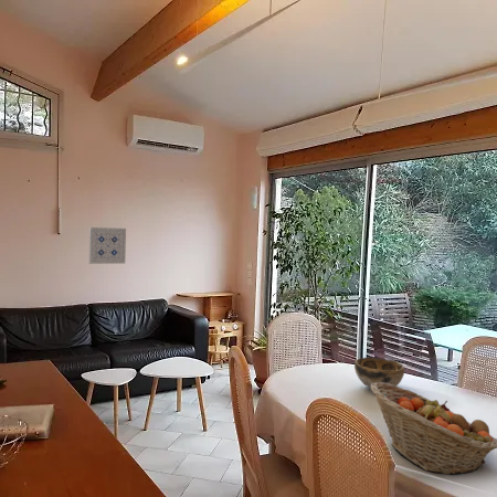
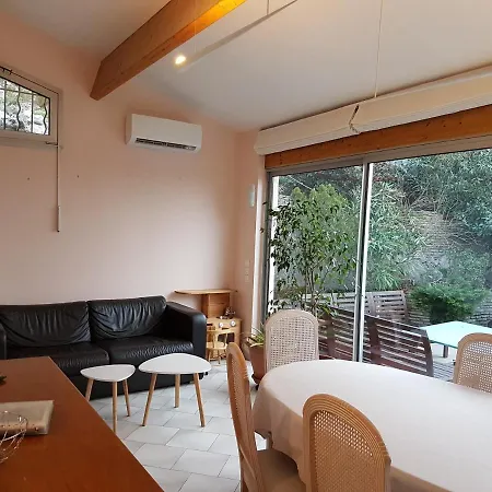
- fruit basket (429, 422)
- decorative bowl (379, 376)
- wall art (107, 245)
